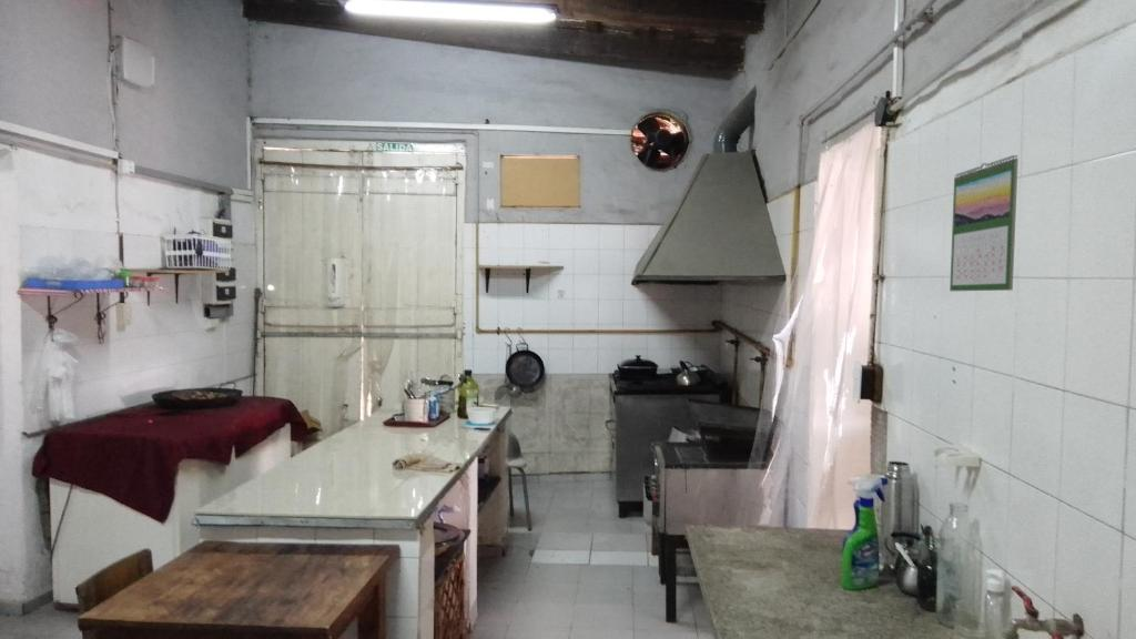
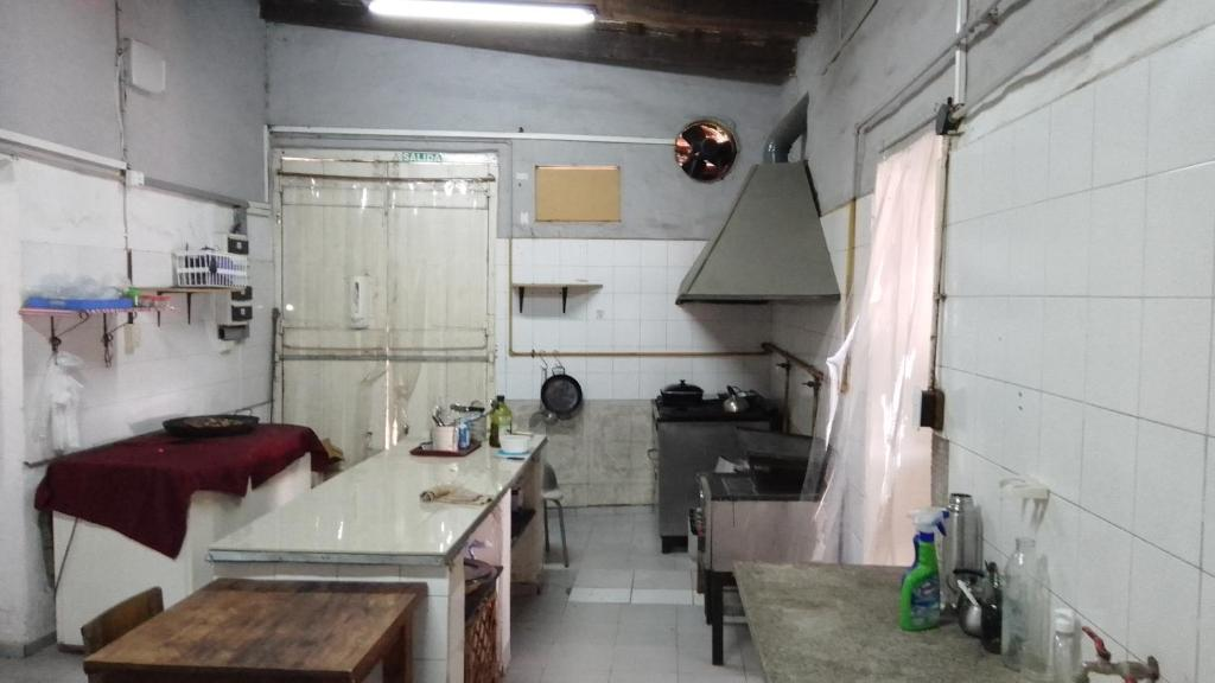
- calendar (981, 226)
